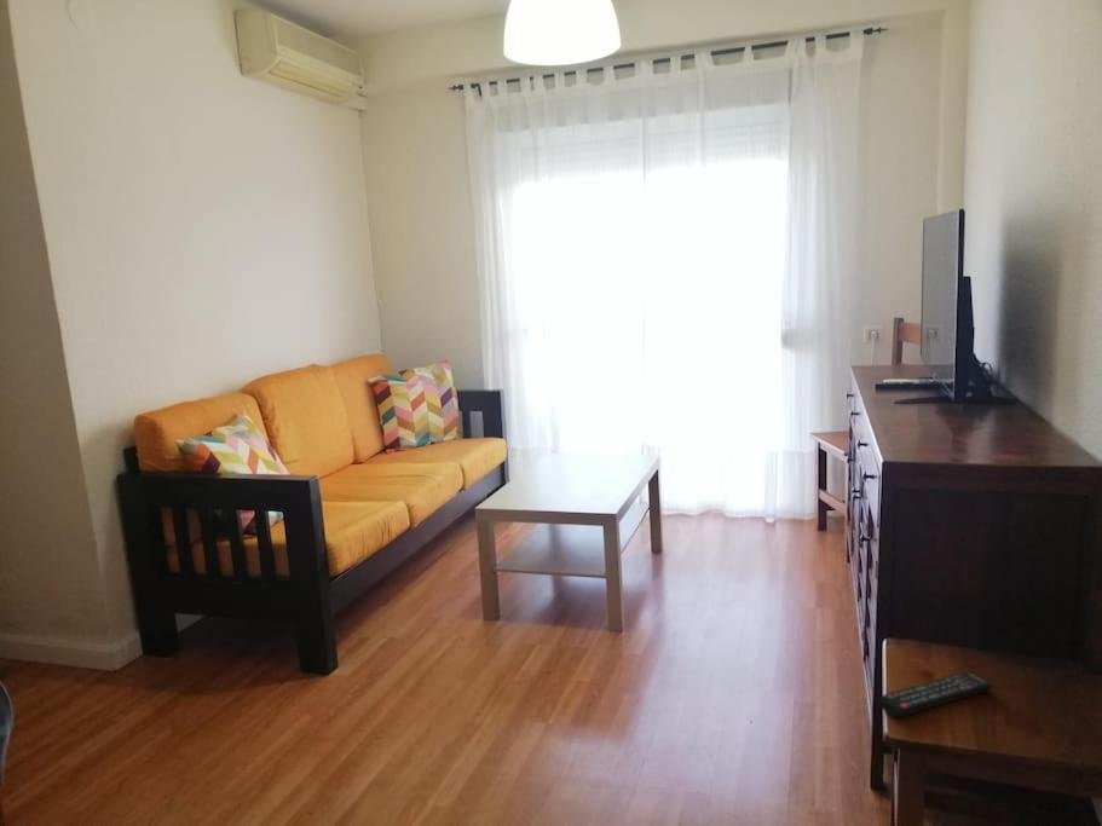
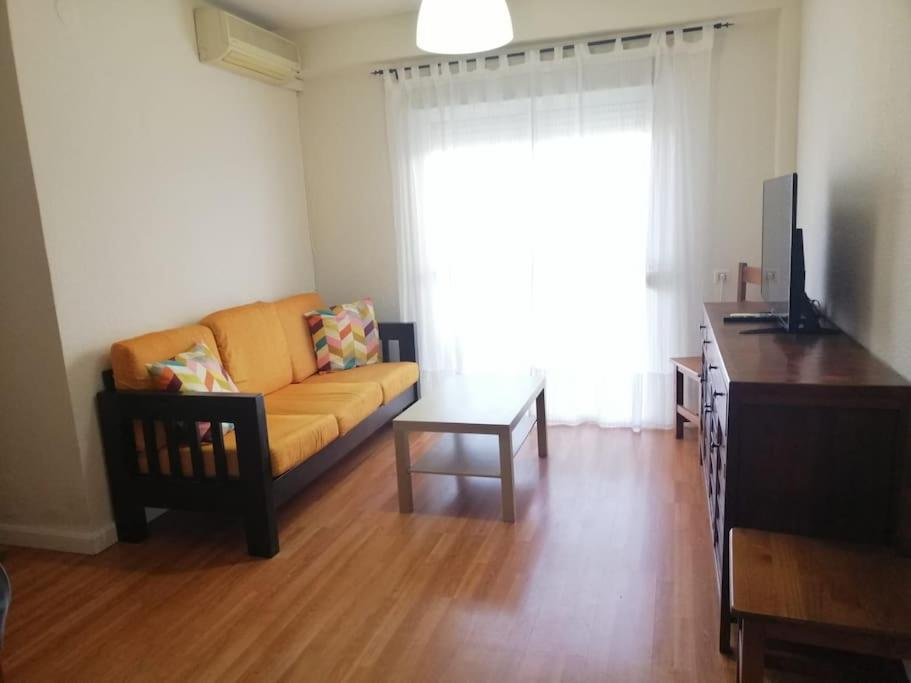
- remote control (935, 694)
